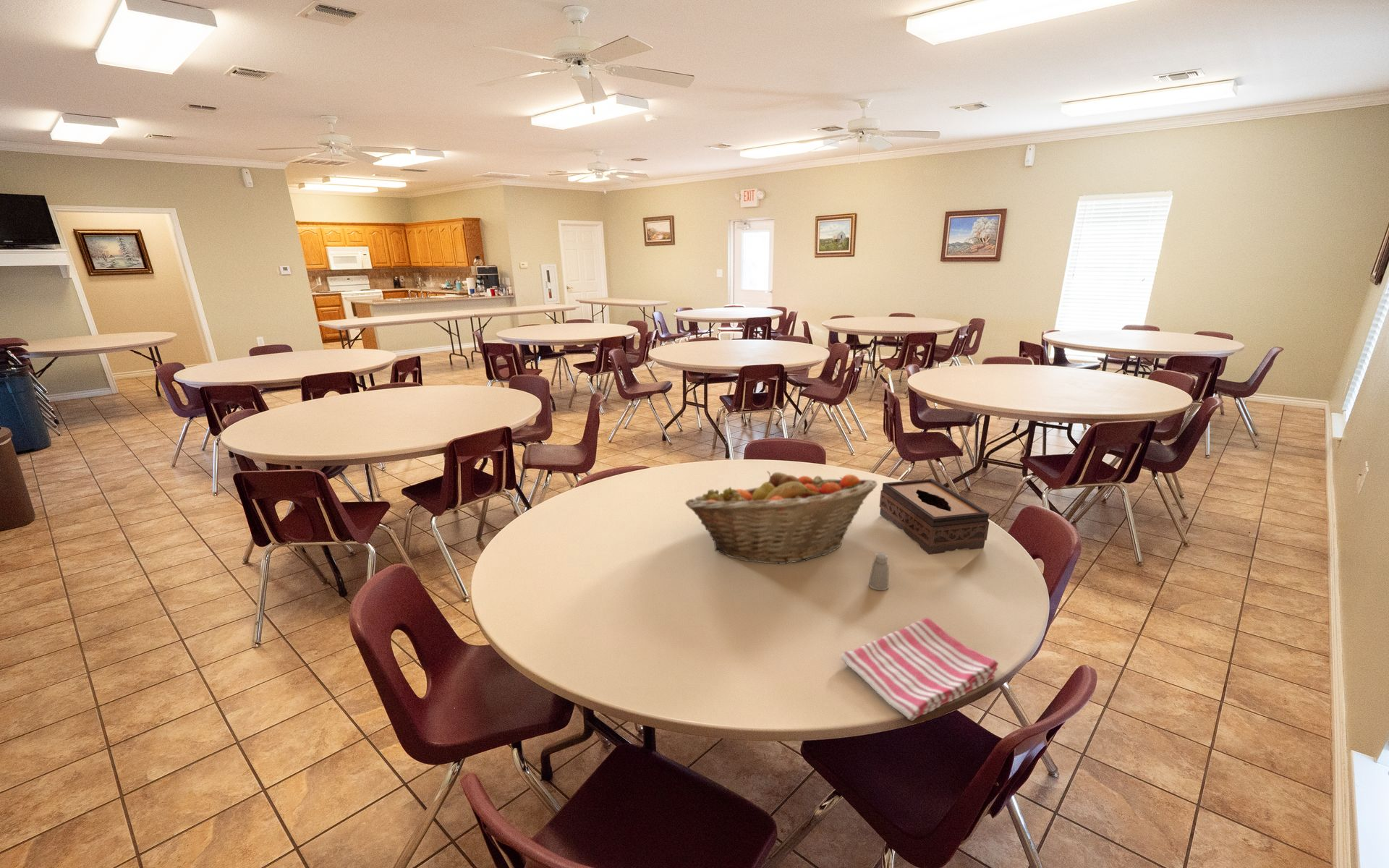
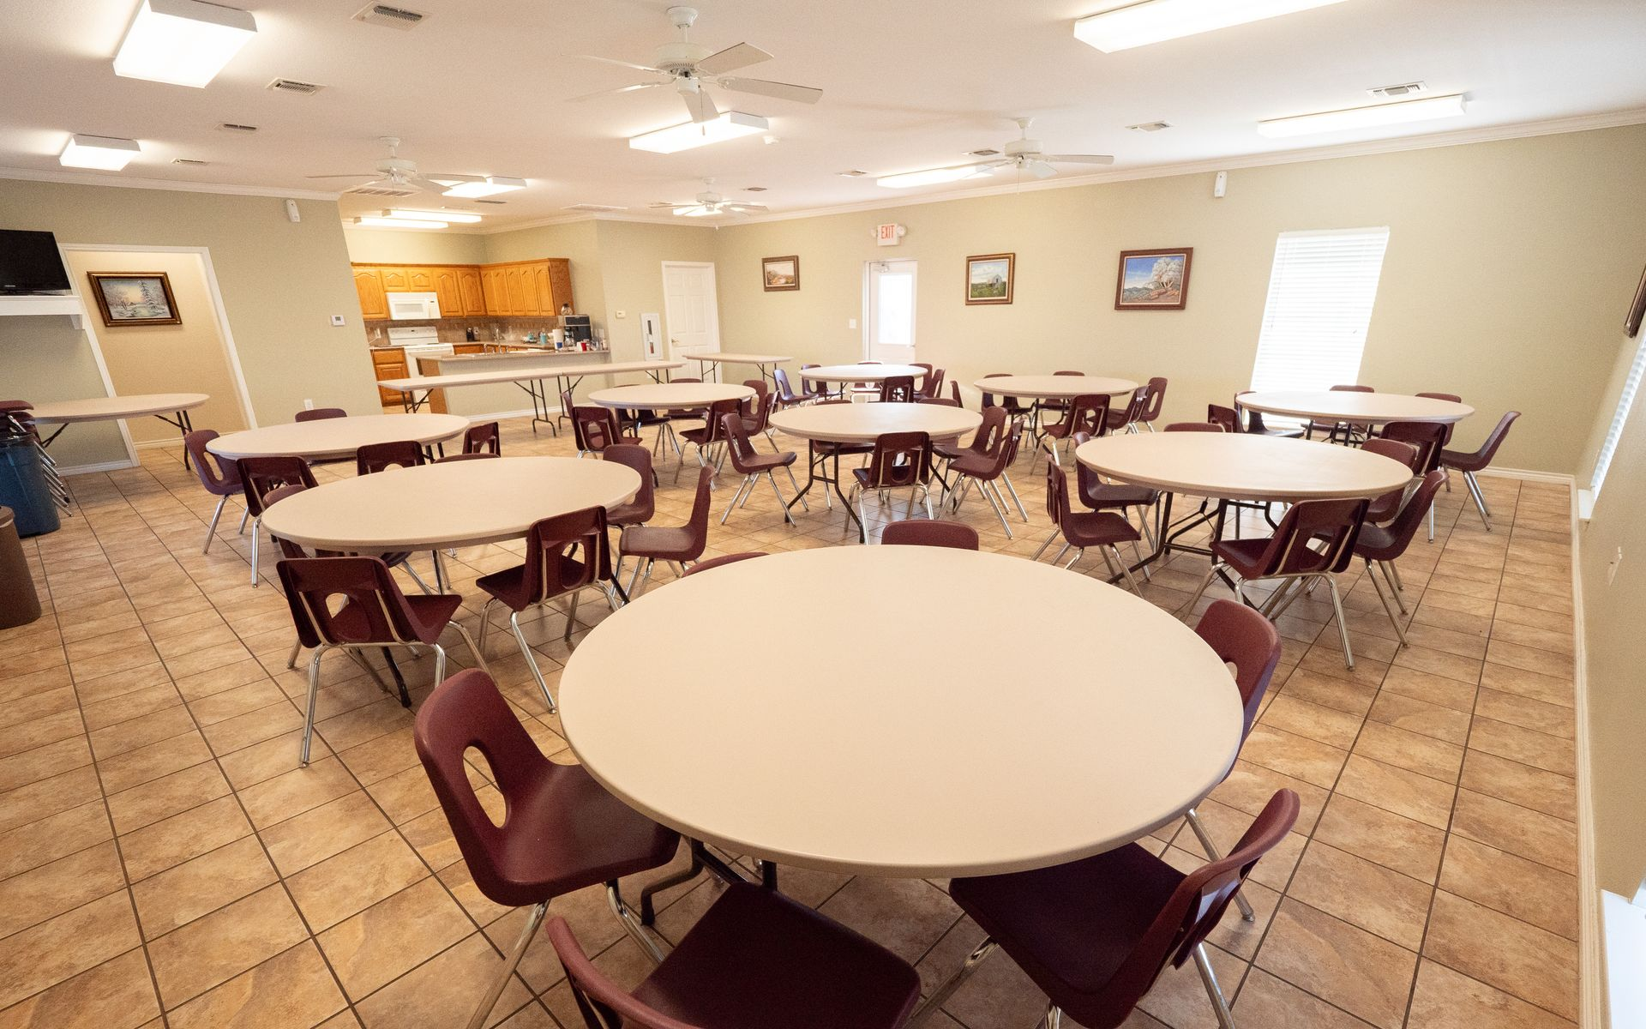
- fruit basket (780, 506)
- dish towel (918, 662)
- tissue box (930, 514)
- saltshaker (880, 570)
